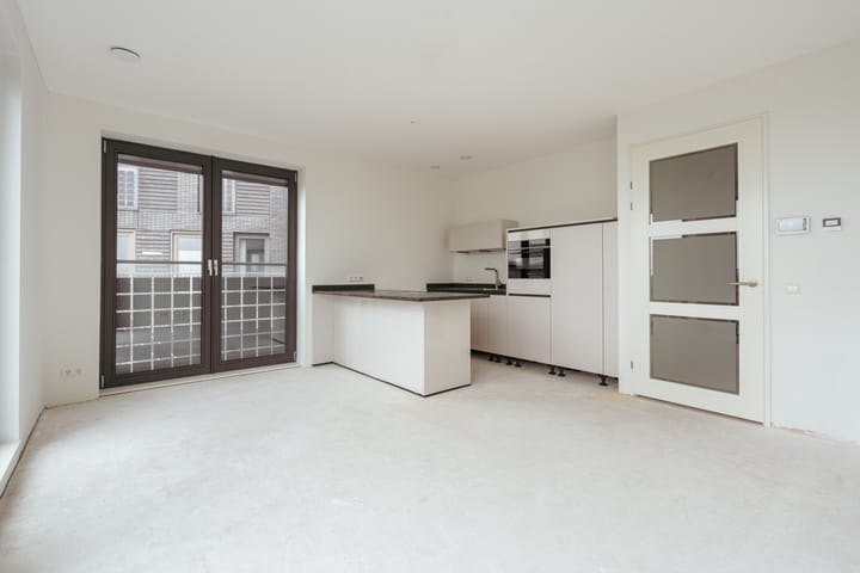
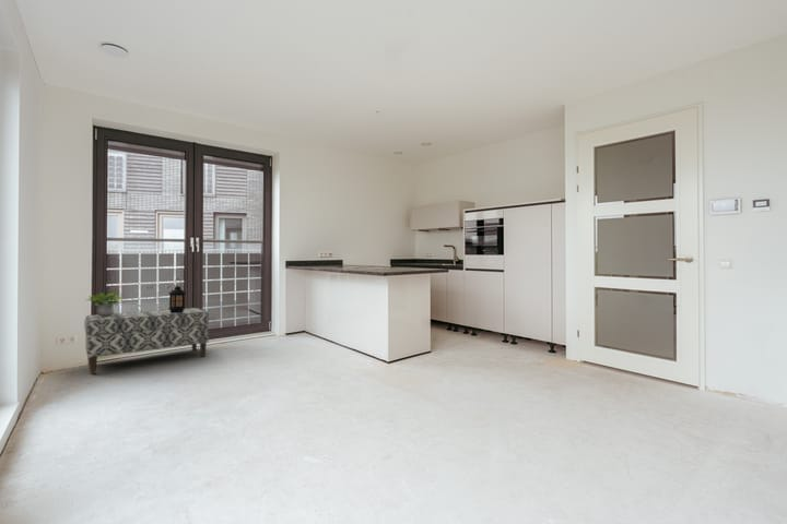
+ potted plant (105, 302)
+ bench (149, 336)
+ lantern (176, 296)
